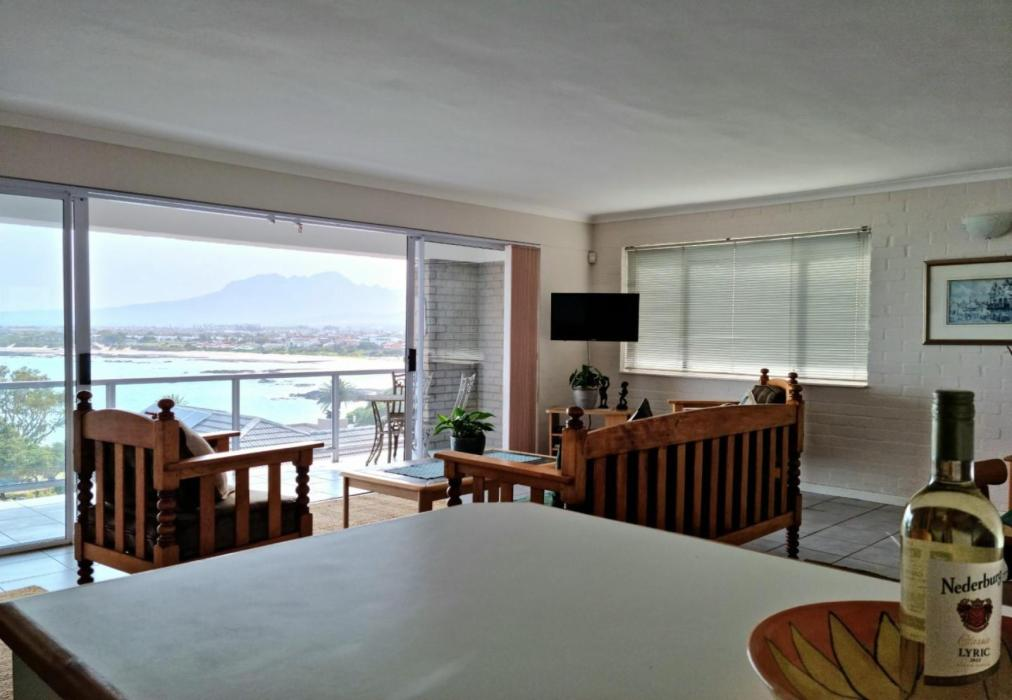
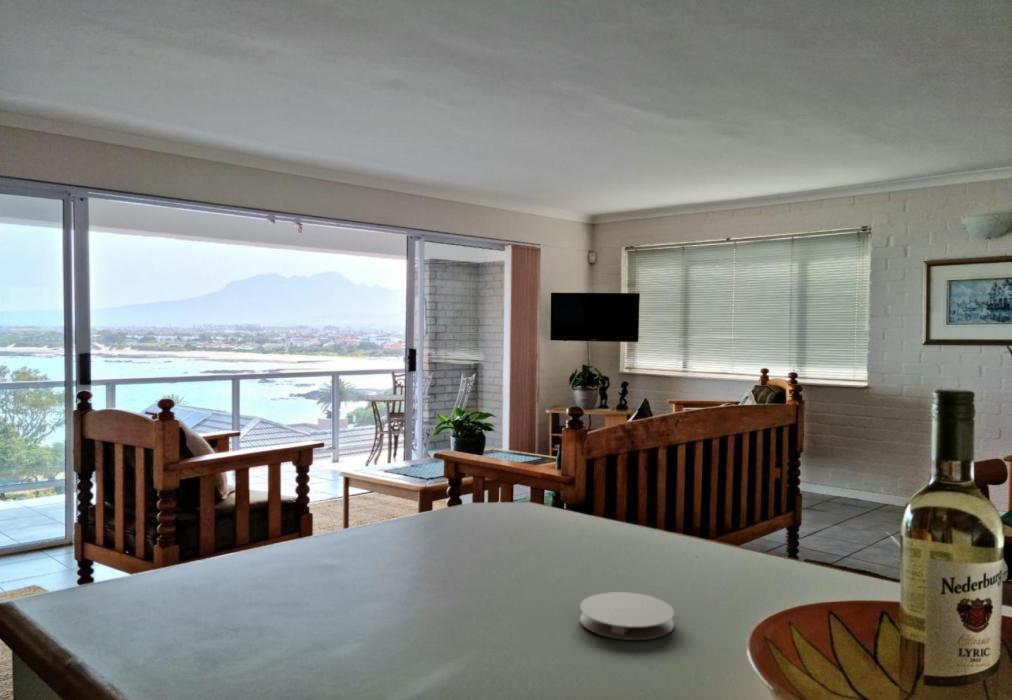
+ coaster (626, 614)
